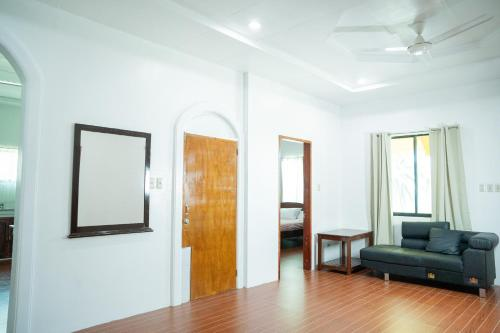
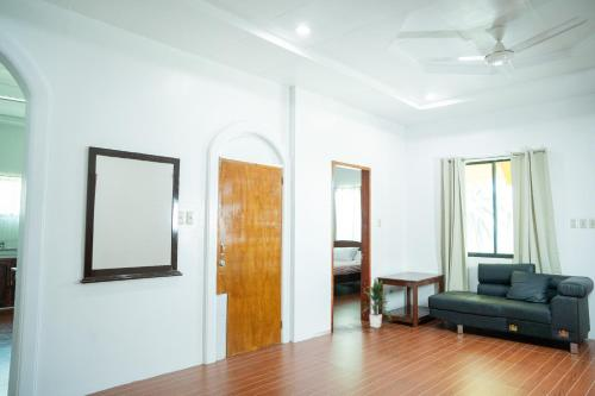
+ indoor plant (376, 303)
